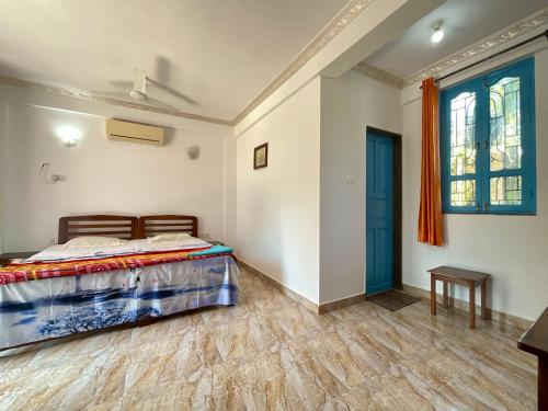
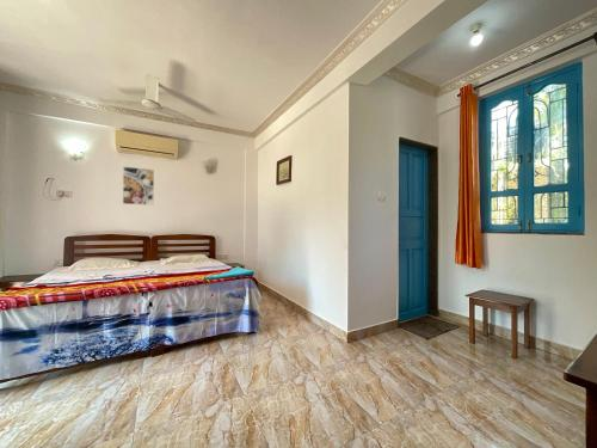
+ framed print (139, 186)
